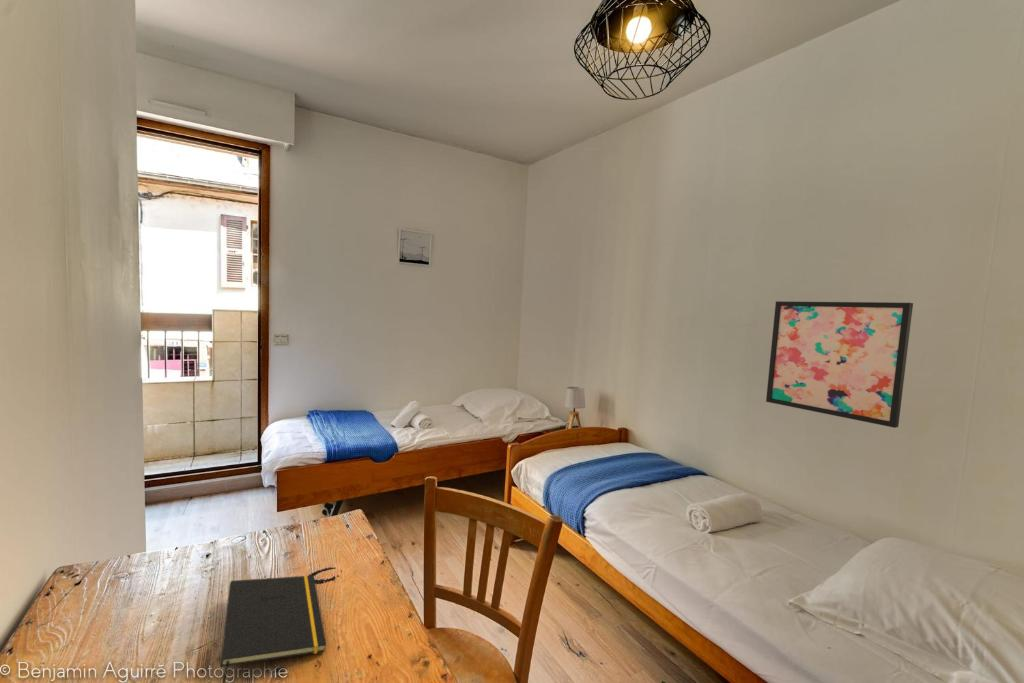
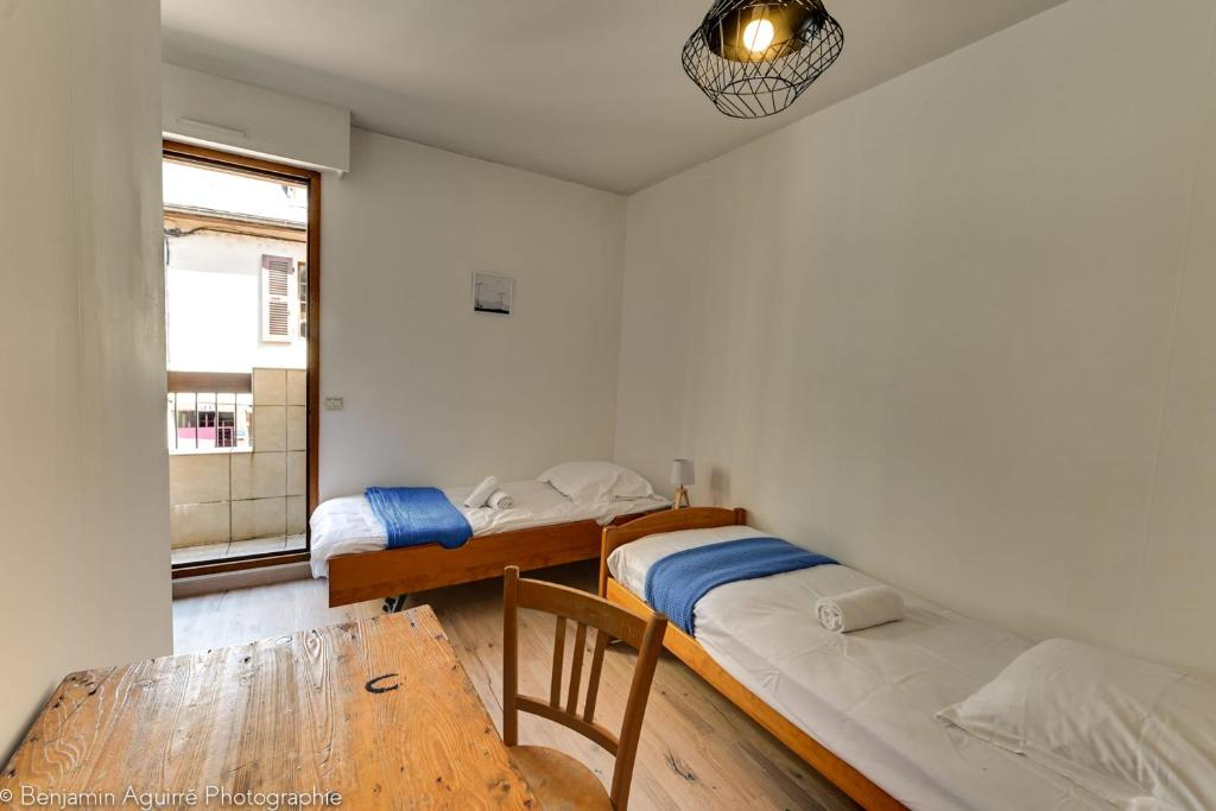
- notepad (274, 613)
- wall art (831, 358)
